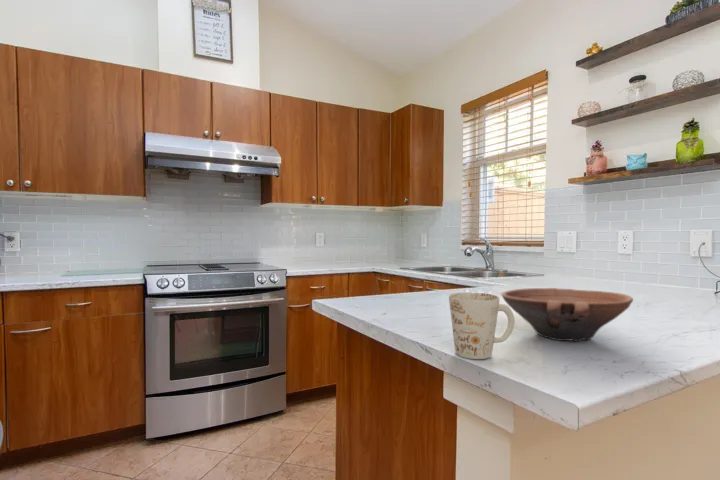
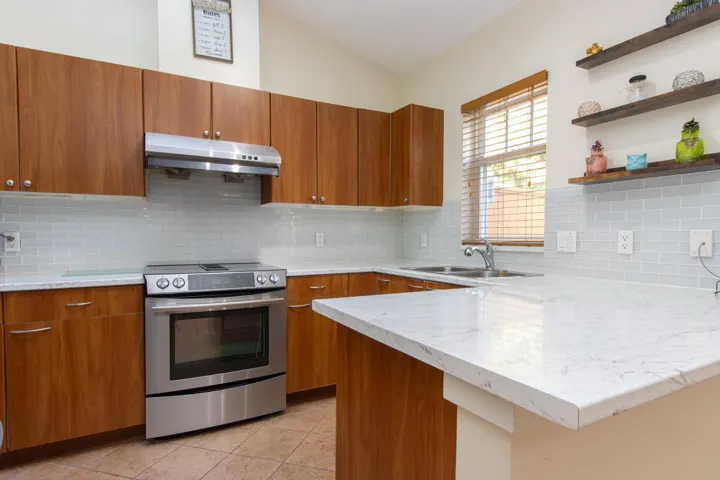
- mug (483, 324)
- bowl (562, 313)
